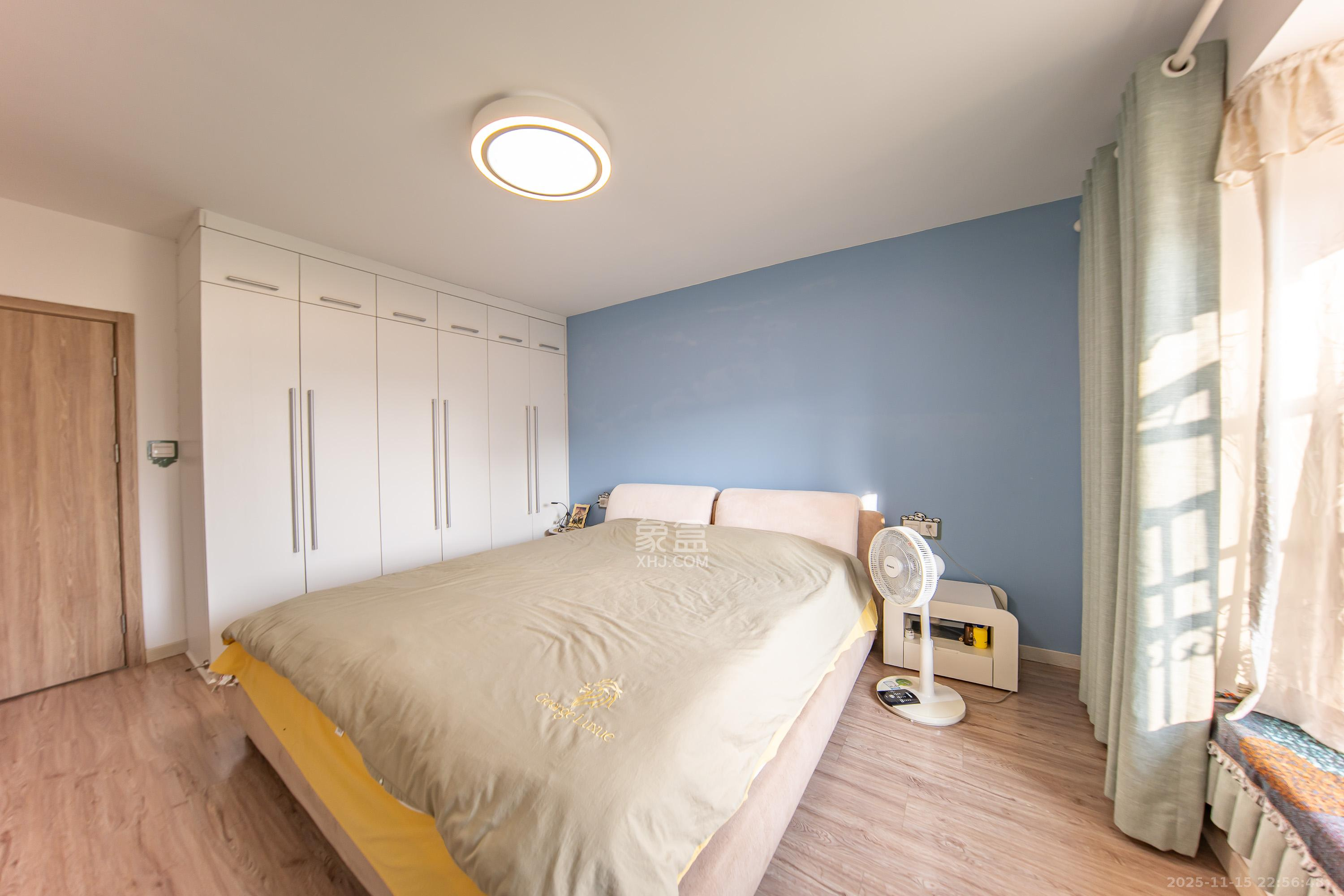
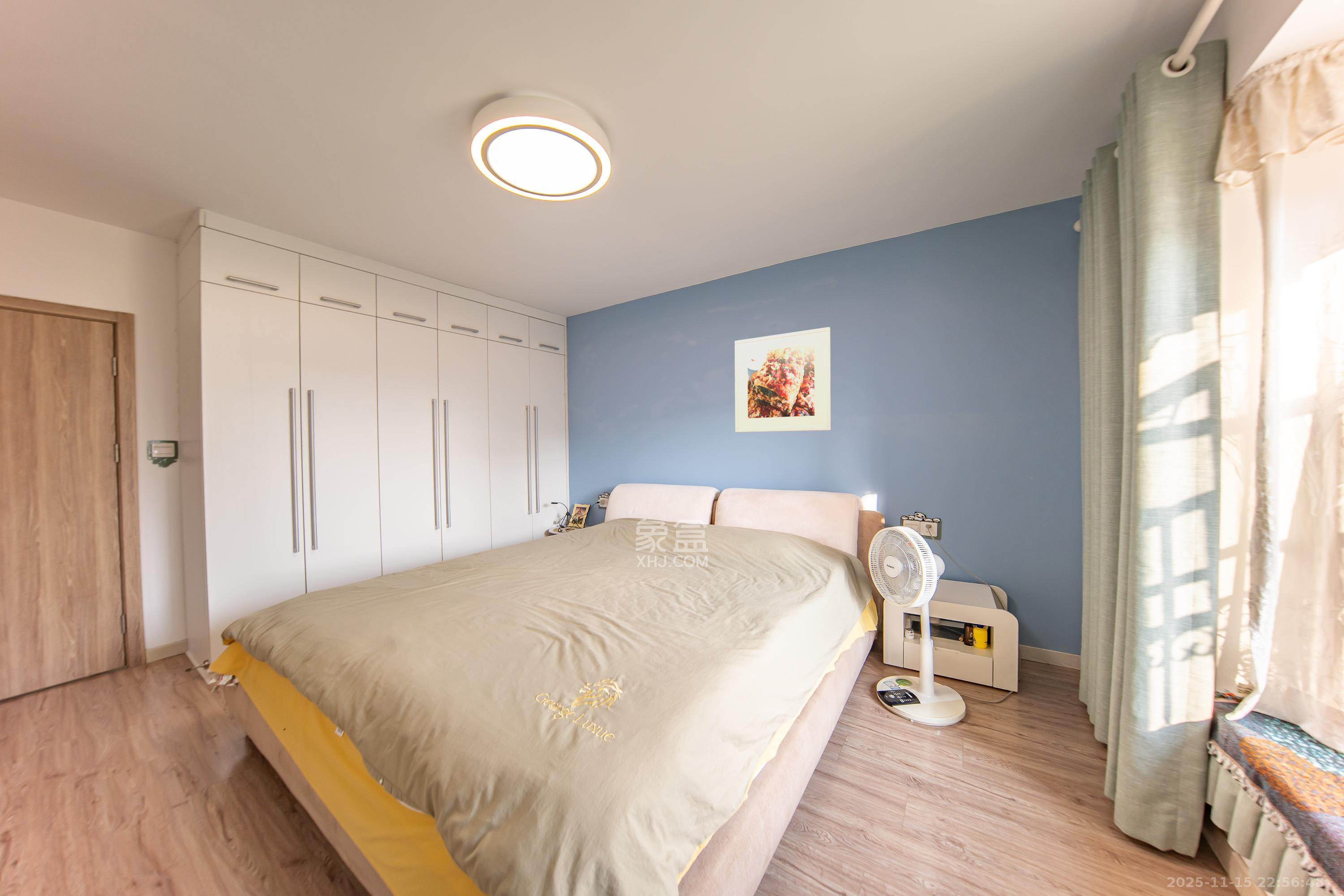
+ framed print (780, 383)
